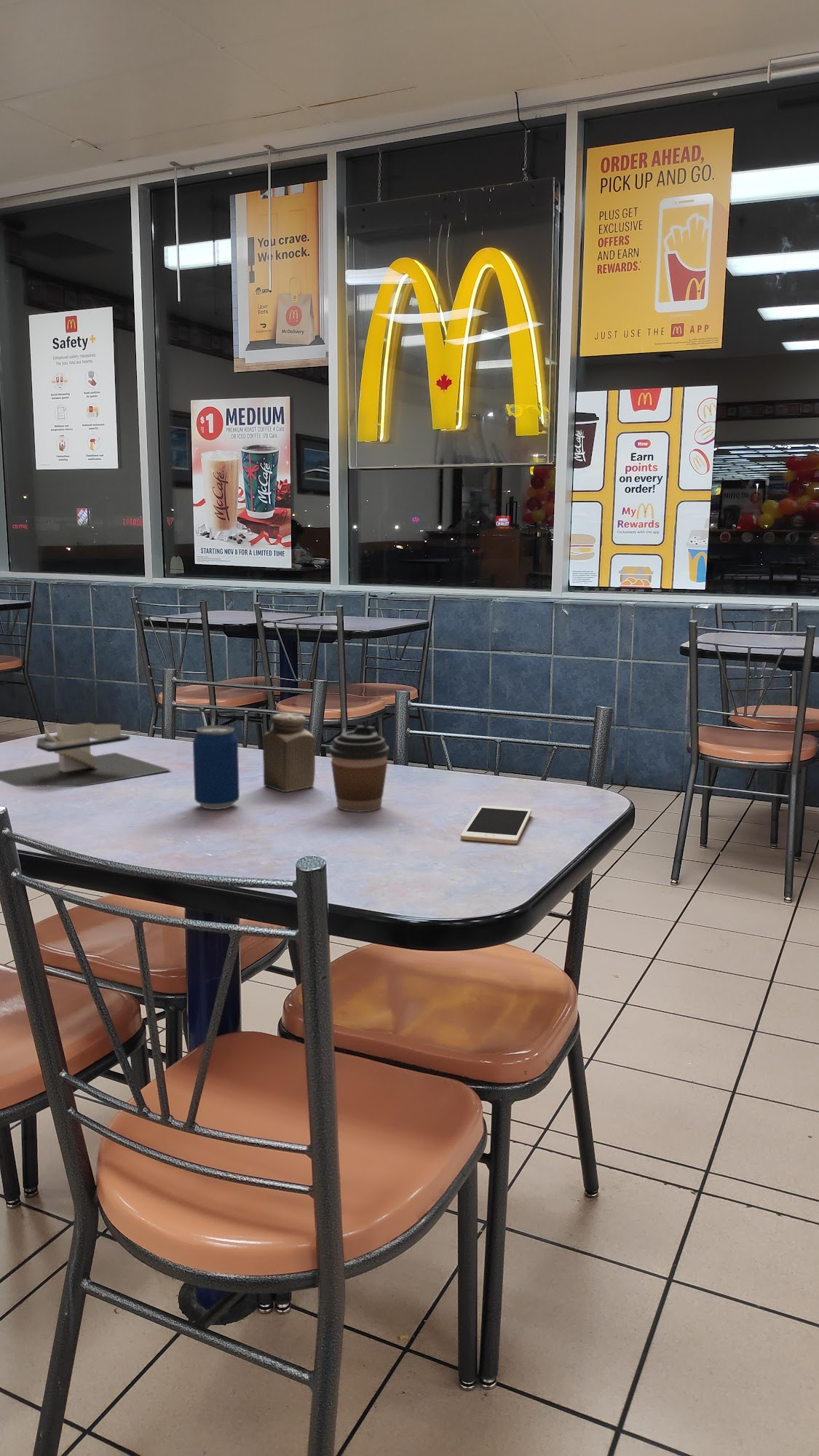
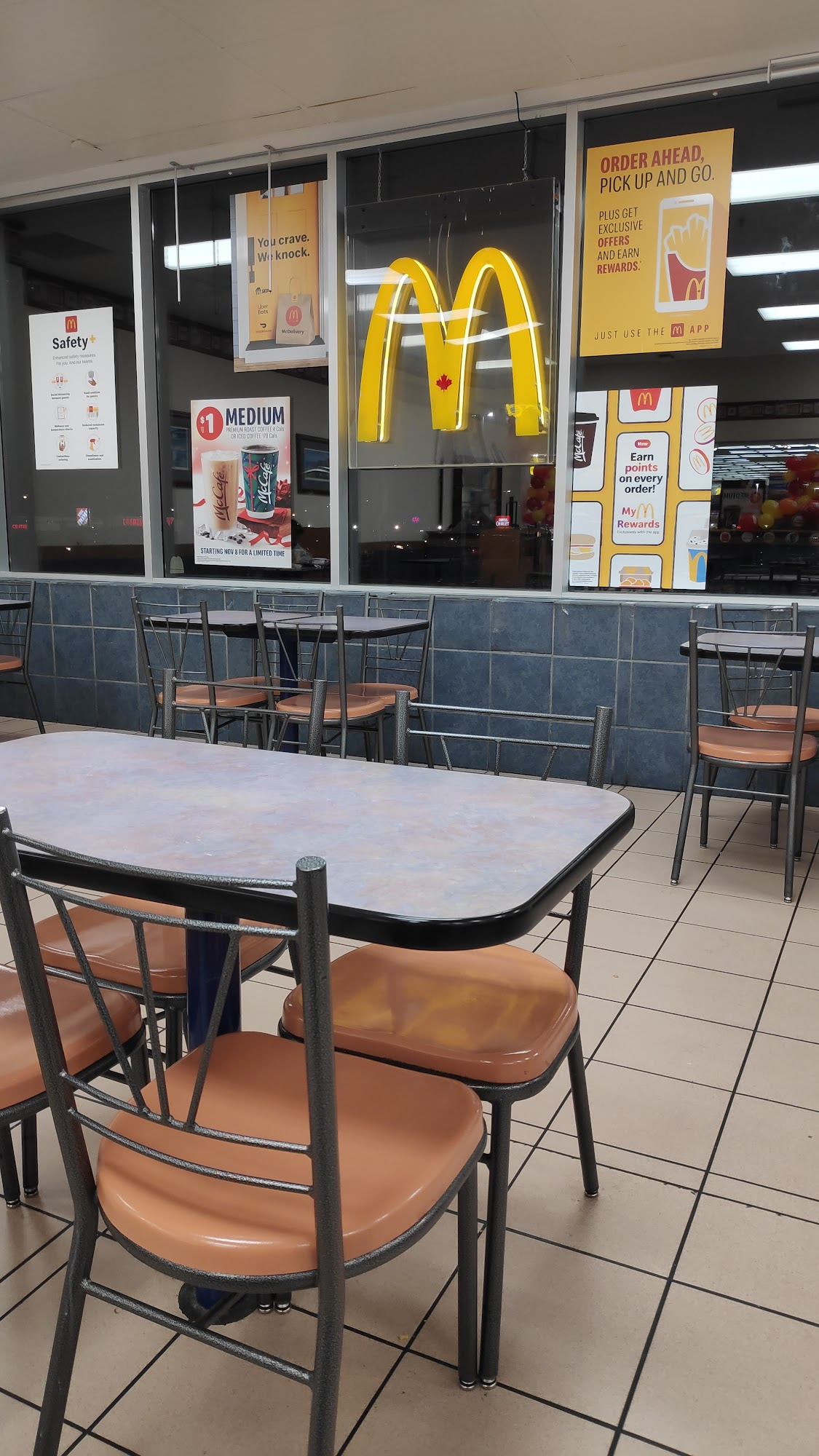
- napkin holder (78, 749)
- cell phone (497, 823)
- beverage can (216, 767)
- salt shaker (288, 750)
- coffee cup (359, 767)
